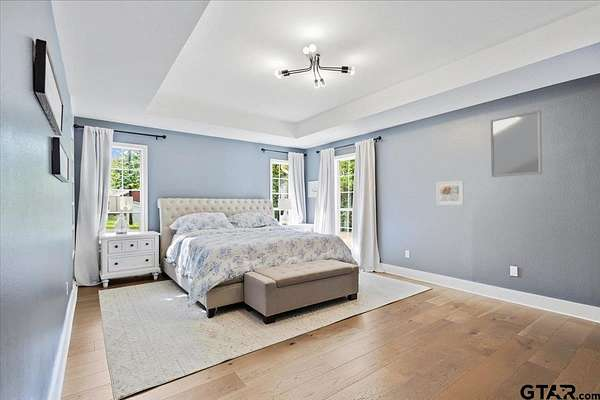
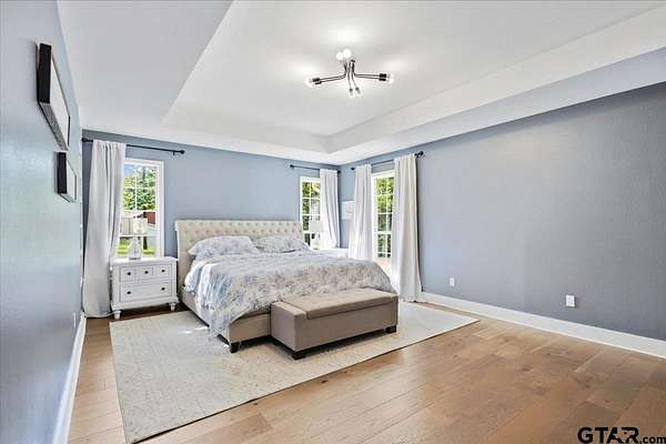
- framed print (449, 193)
- home mirror (514, 145)
